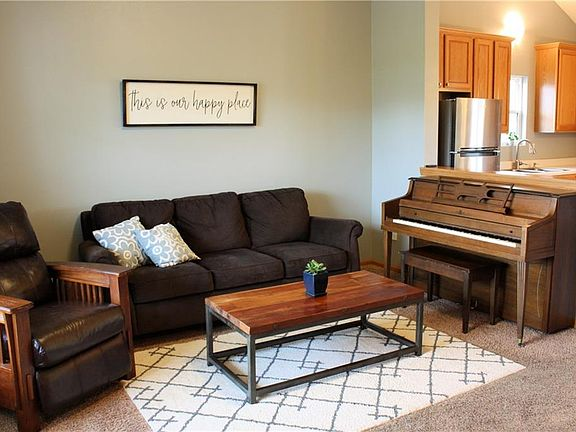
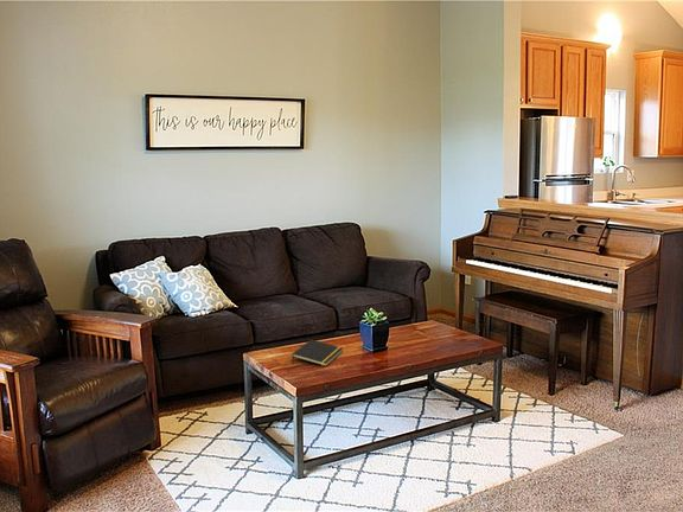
+ notepad (318, 352)
